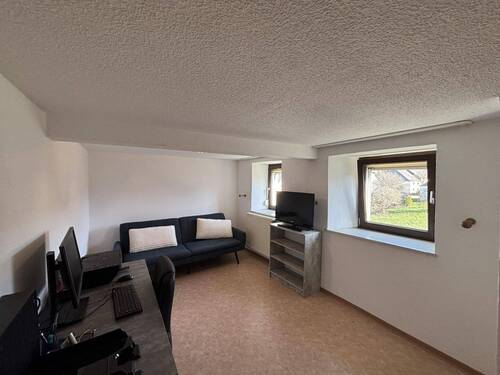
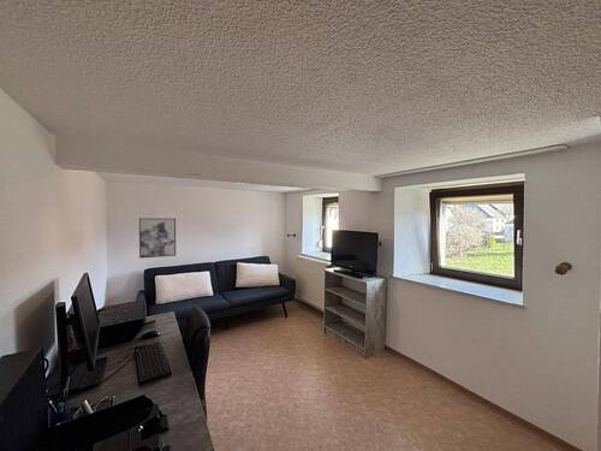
+ wall art (157, 237)
